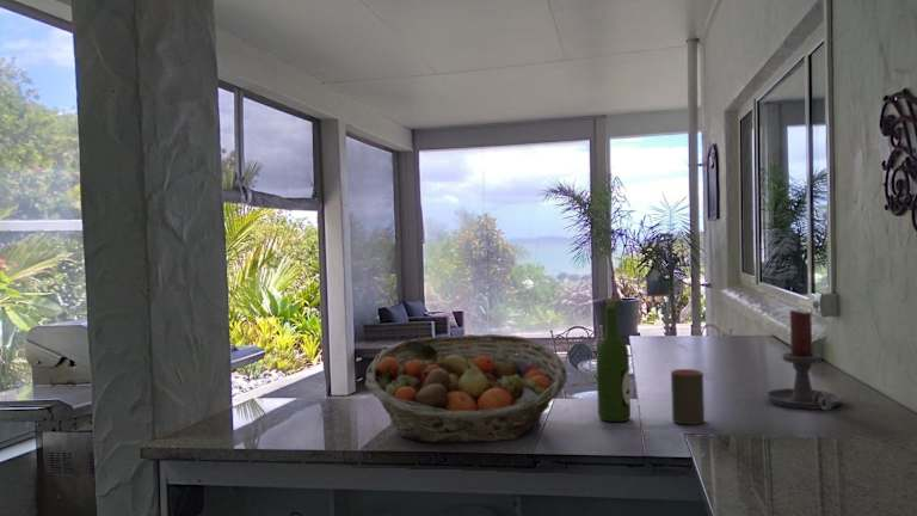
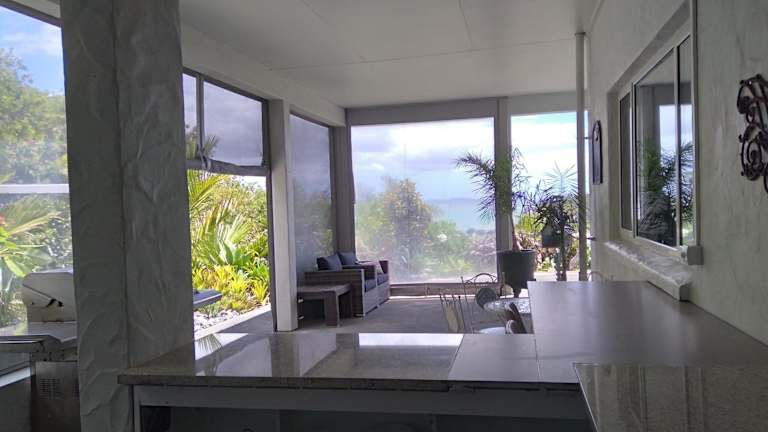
- candle holder (806, 357)
- wine bottle (613, 358)
- fruit basket (466, 385)
- cup (687, 395)
